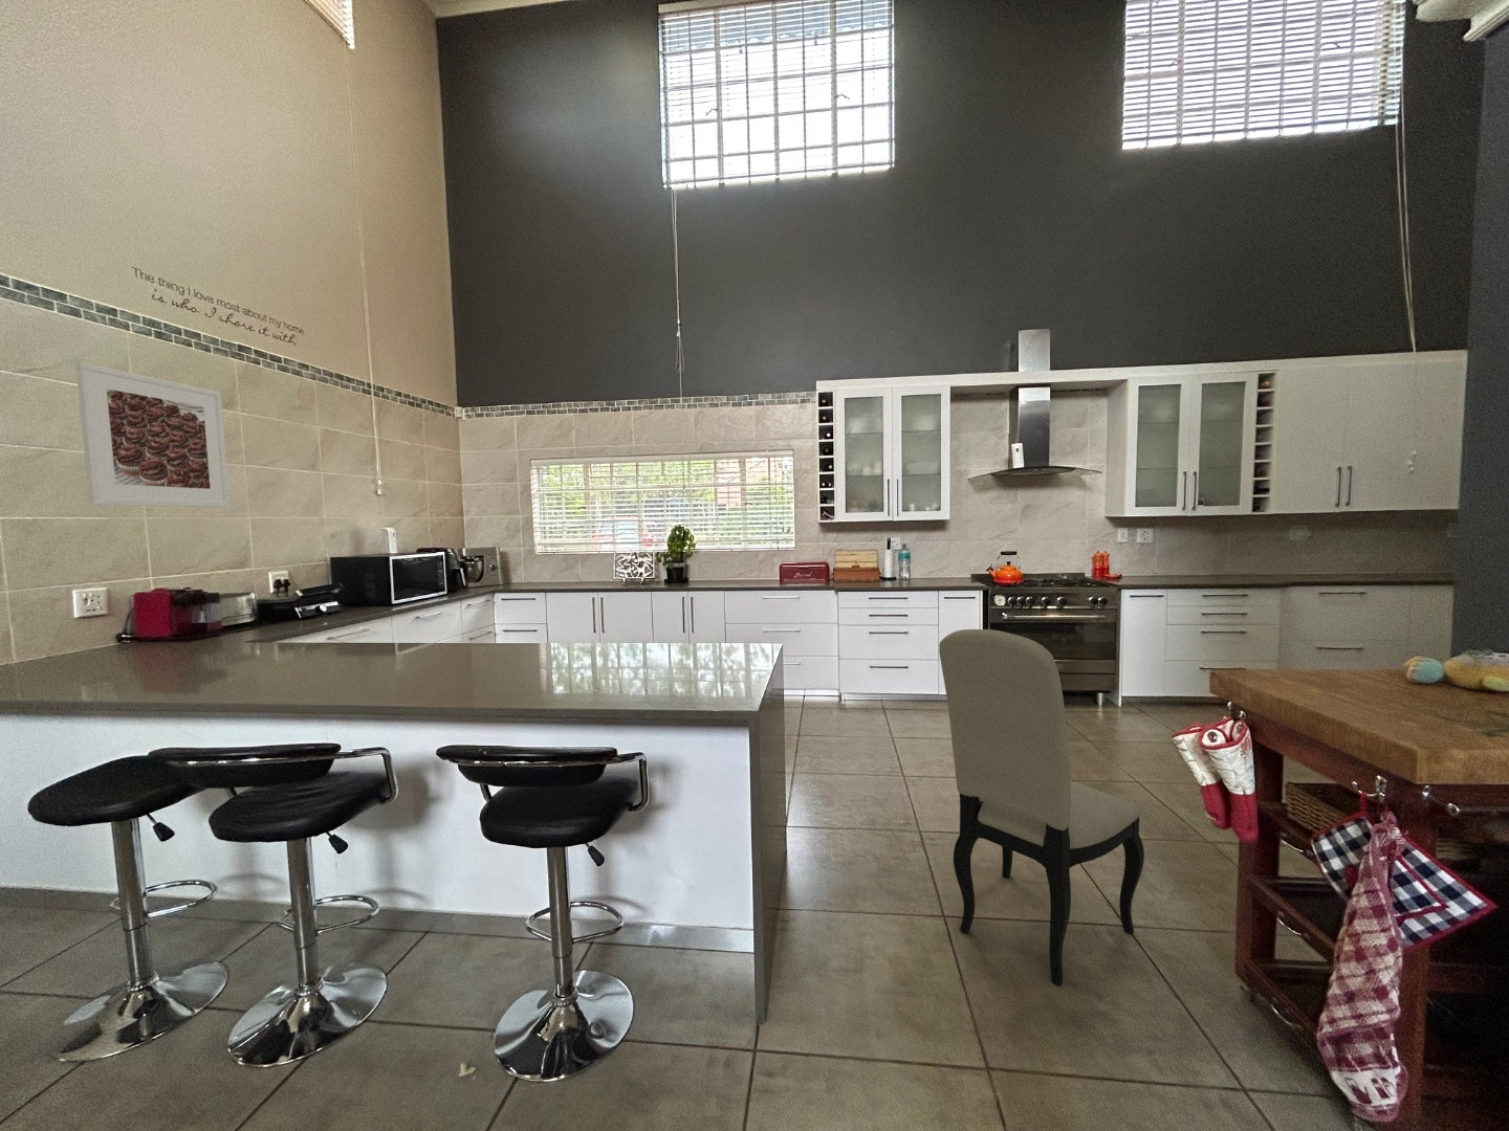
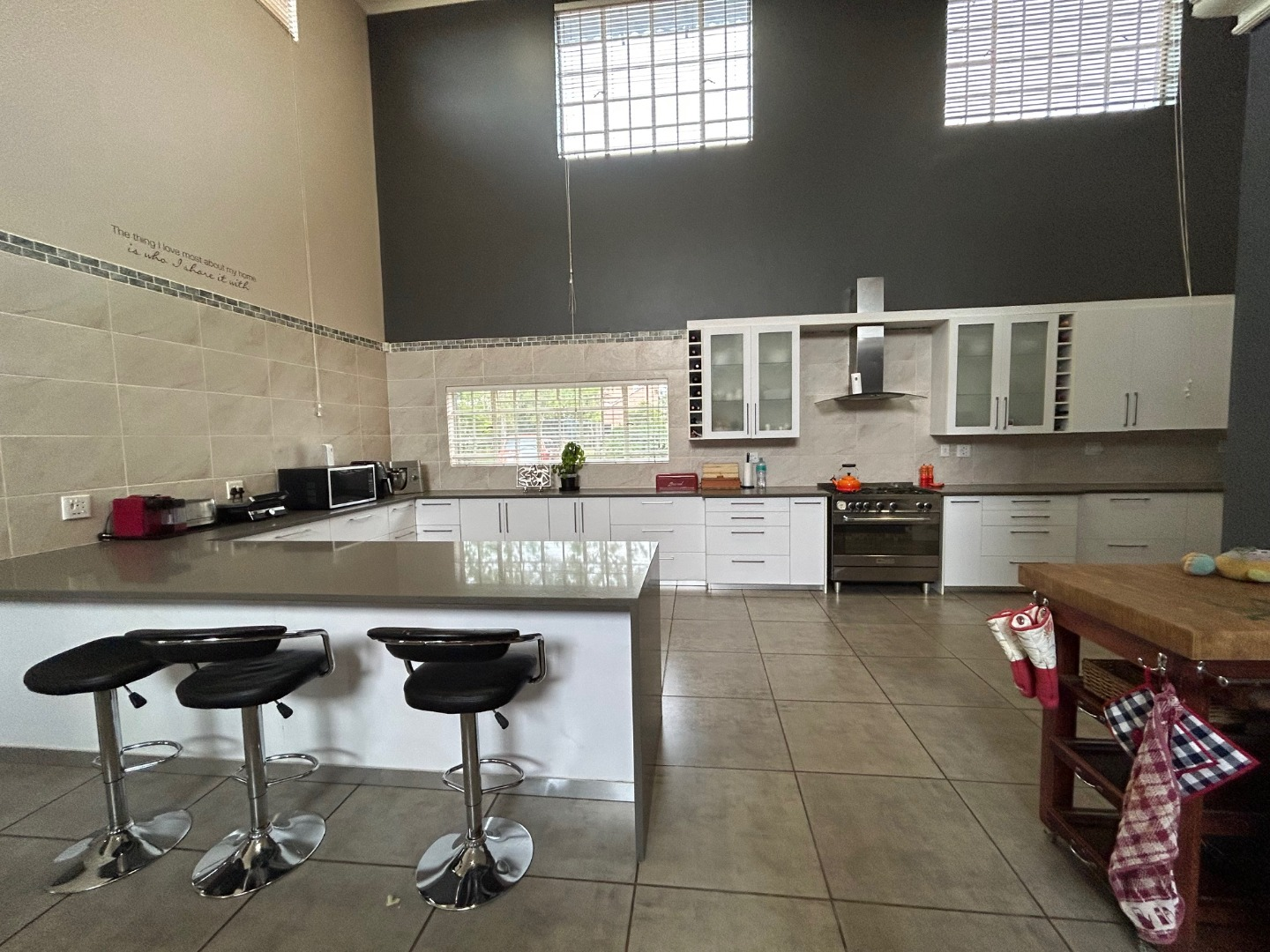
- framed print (160, 442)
- dining chair (1037, 776)
